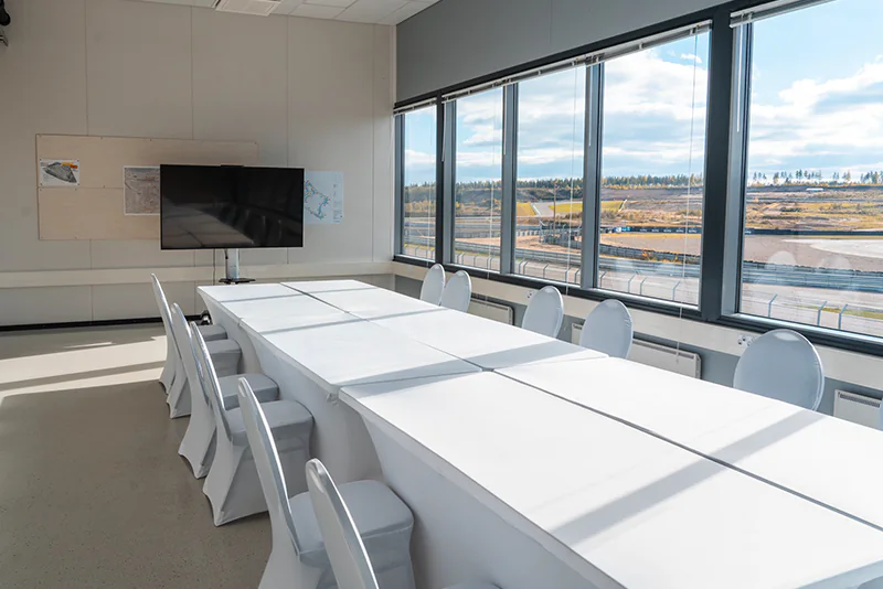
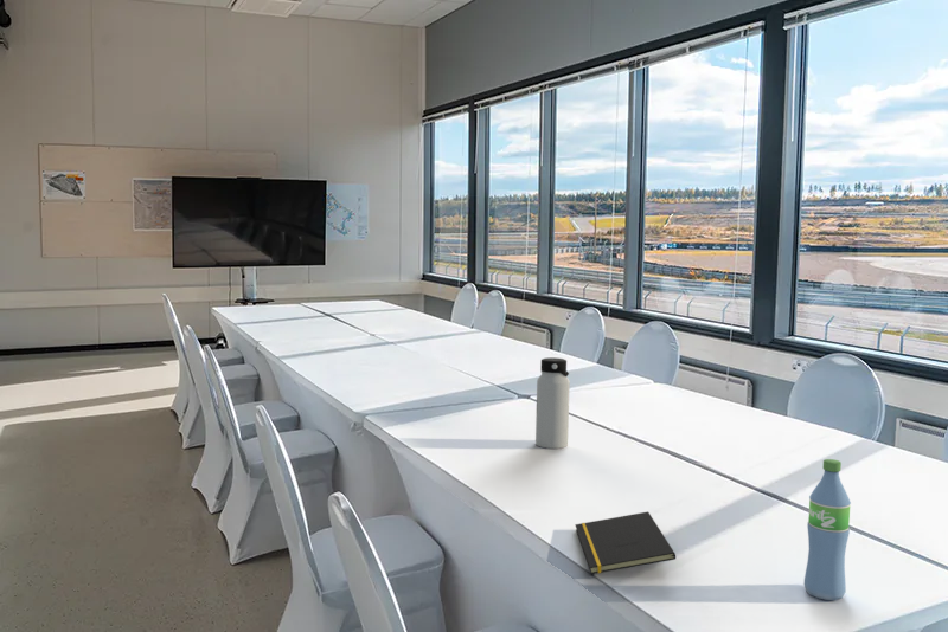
+ water bottle (552, 401)
+ water bottle (827, 527)
+ notepad (621, 540)
